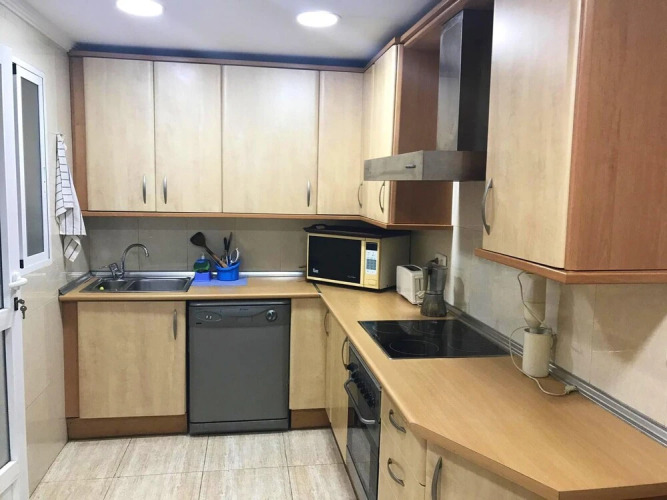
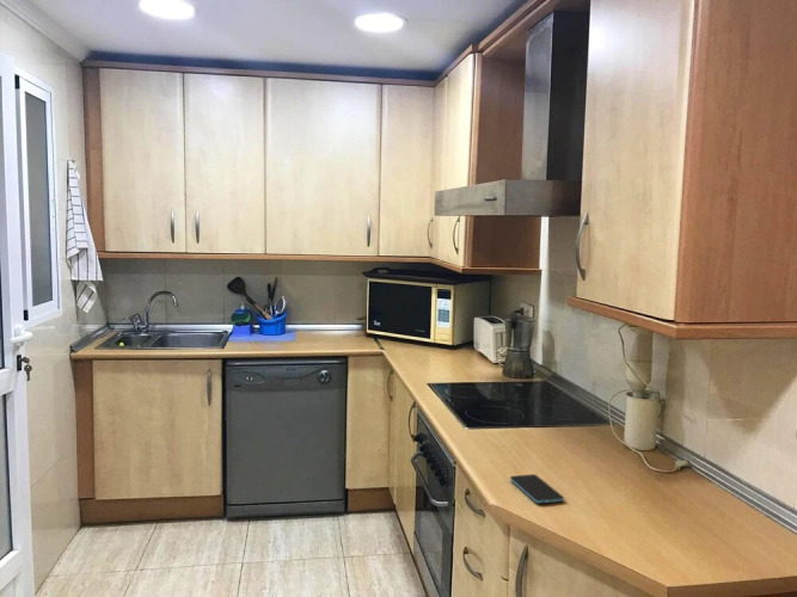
+ smartphone (535, 487)
